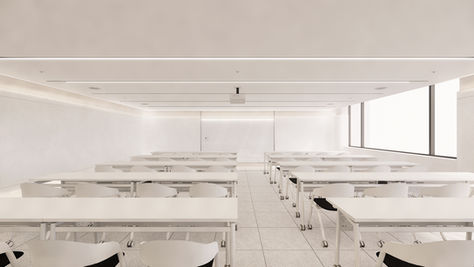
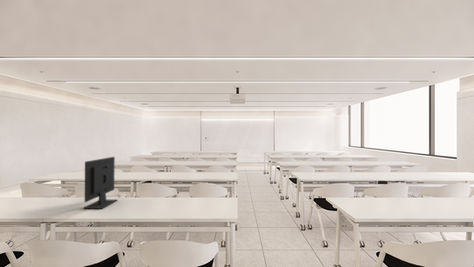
+ computer monitor (101, 181)
